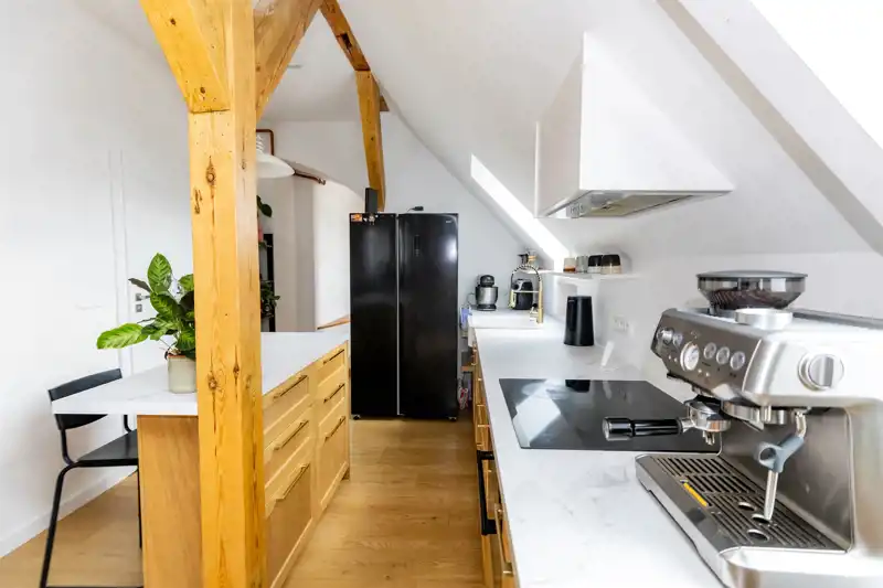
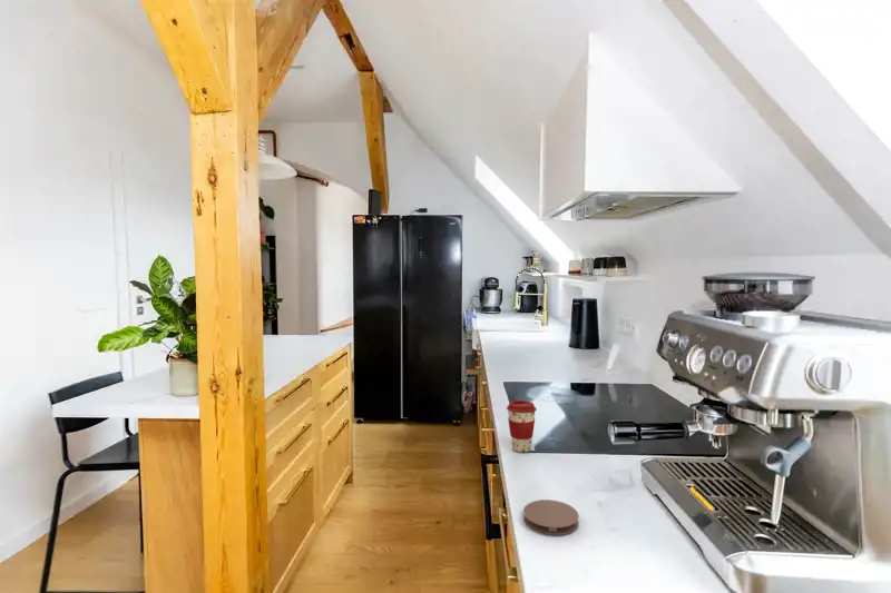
+ coaster (550, 516)
+ coffee cup (521, 426)
